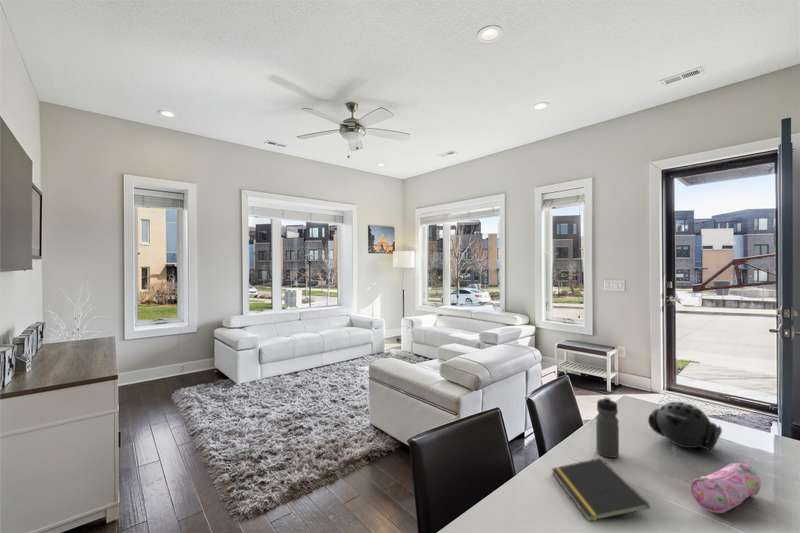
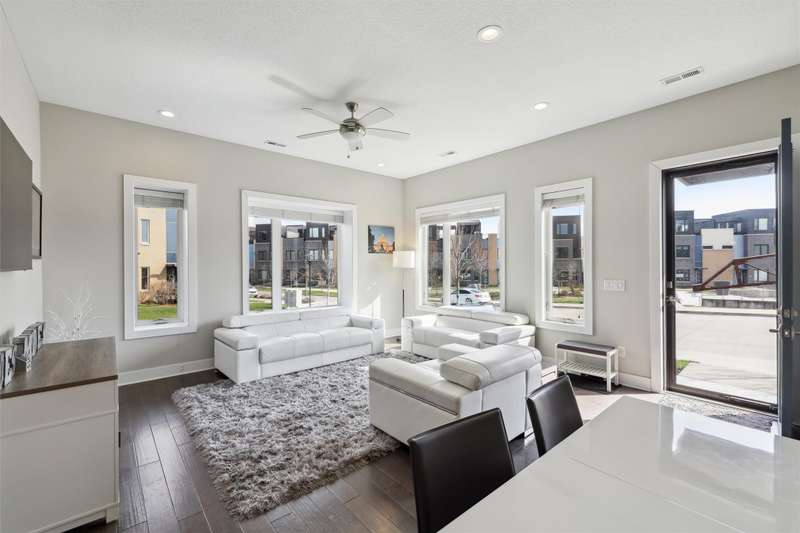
- water bottle (607, 425)
- pencil case (726, 485)
- notepad (595, 486)
- speaker (683, 424)
